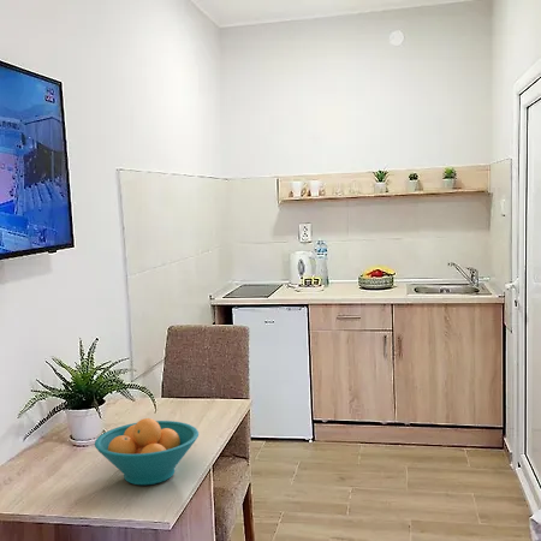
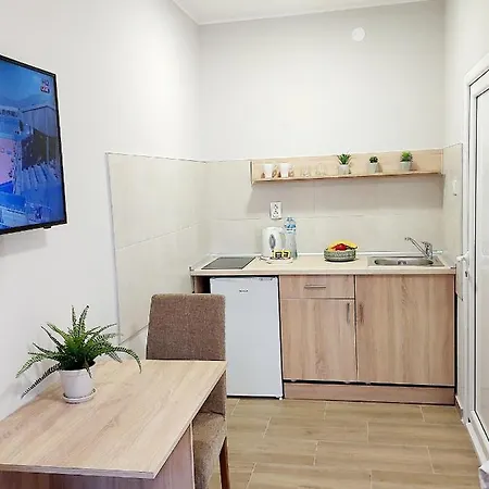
- fruit bowl (148, 447)
